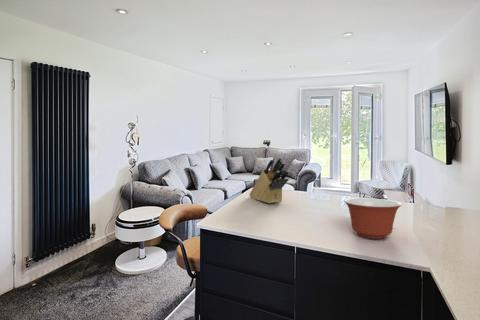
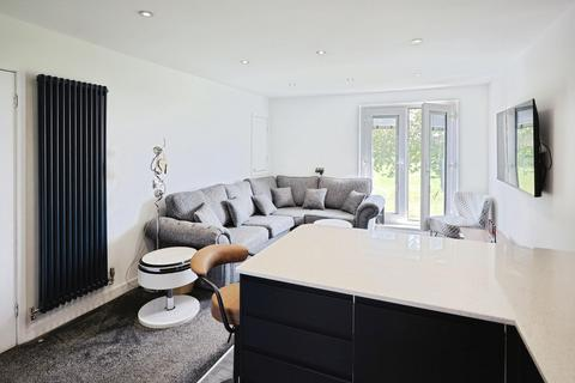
- mixing bowl (371, 218)
- knife block (268, 179)
